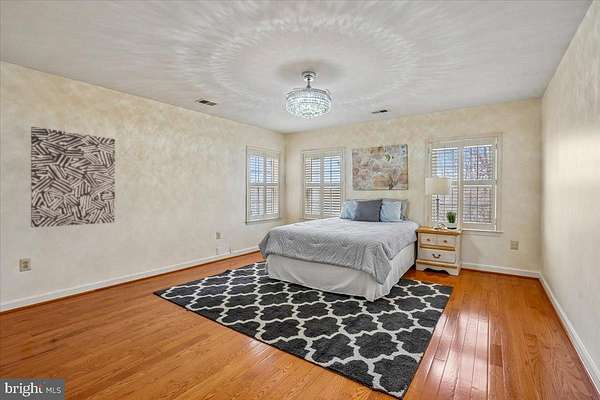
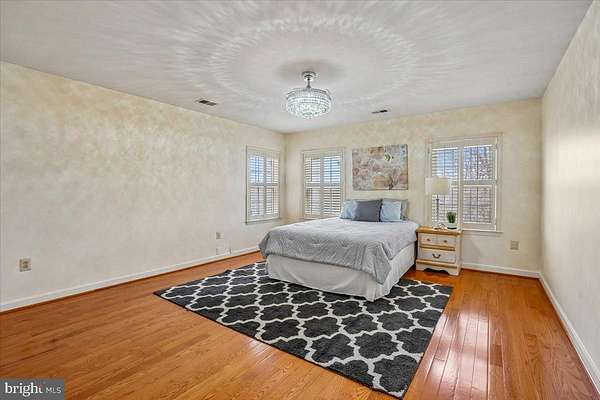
- wall art (76, 179)
